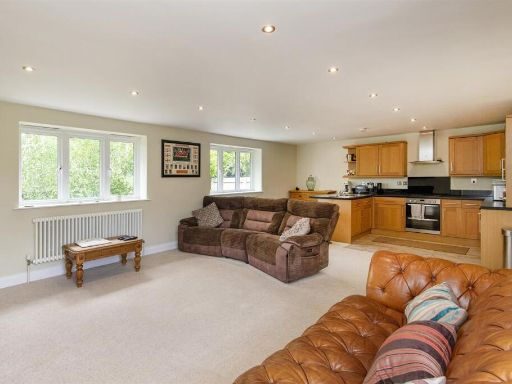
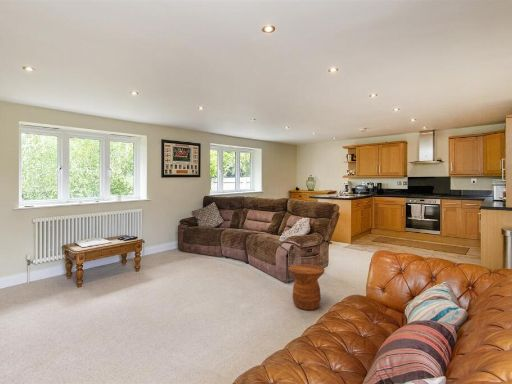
+ side table (306, 286)
